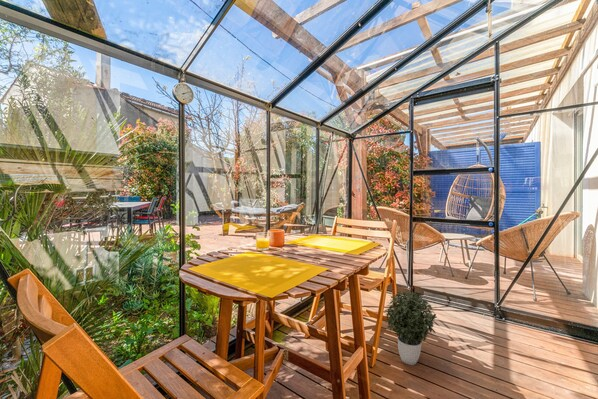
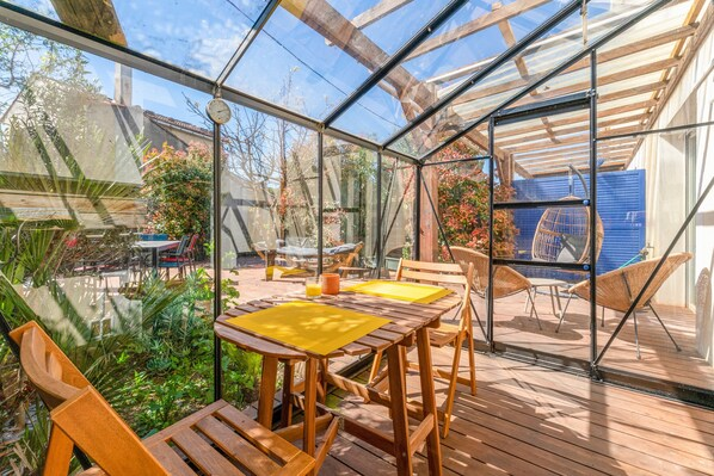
- potted plant (410, 326)
